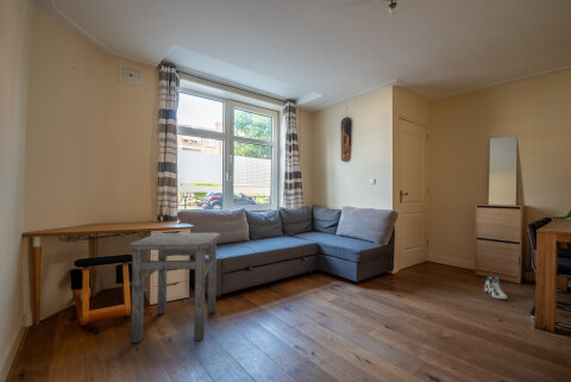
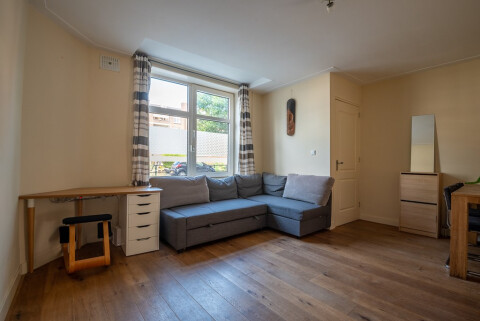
- side table (180, 268)
- sneaker (495, 286)
